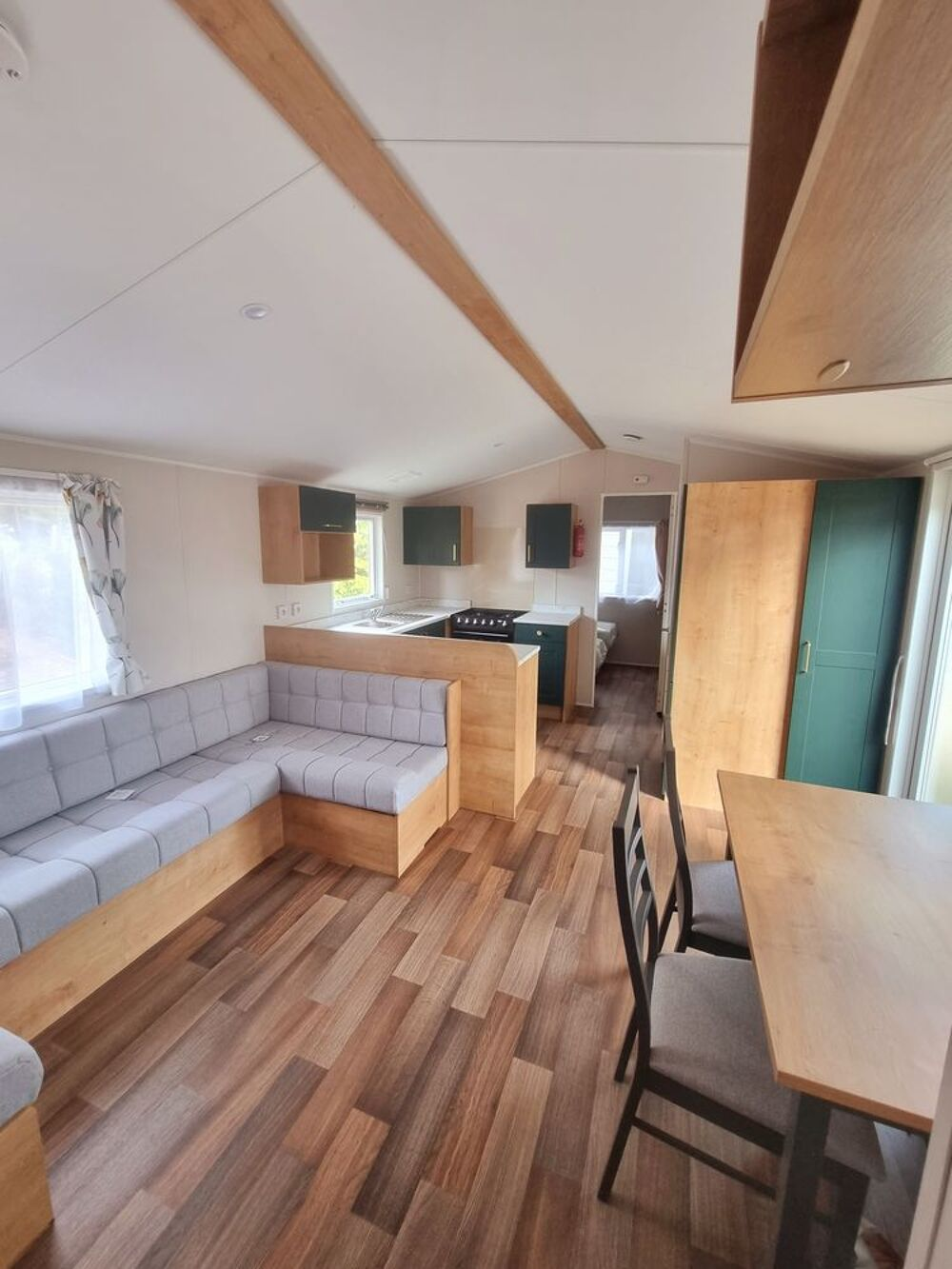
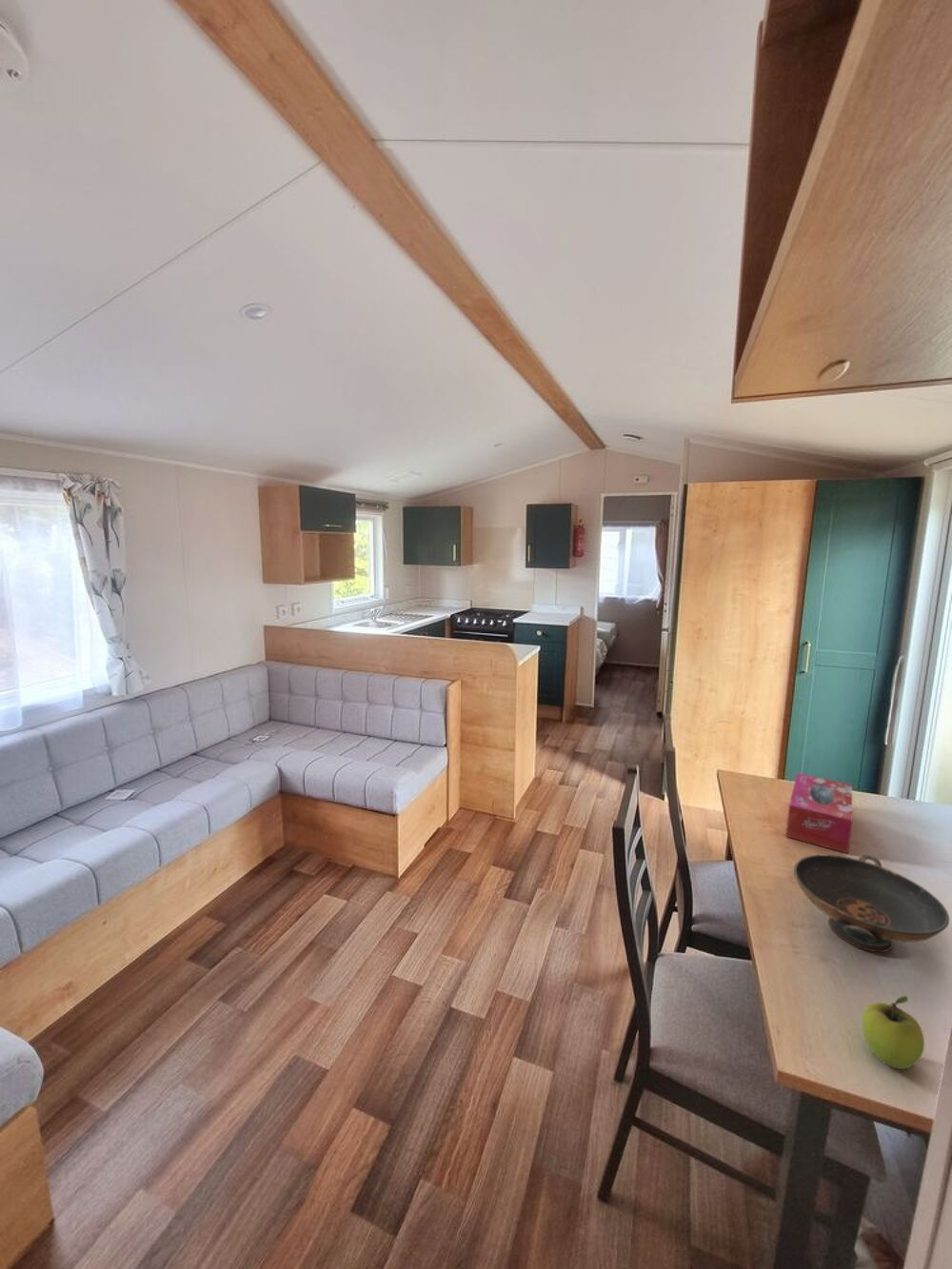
+ decorative bowl (863, 910)
+ fruit (894, 1029)
+ tissue box (820, 809)
